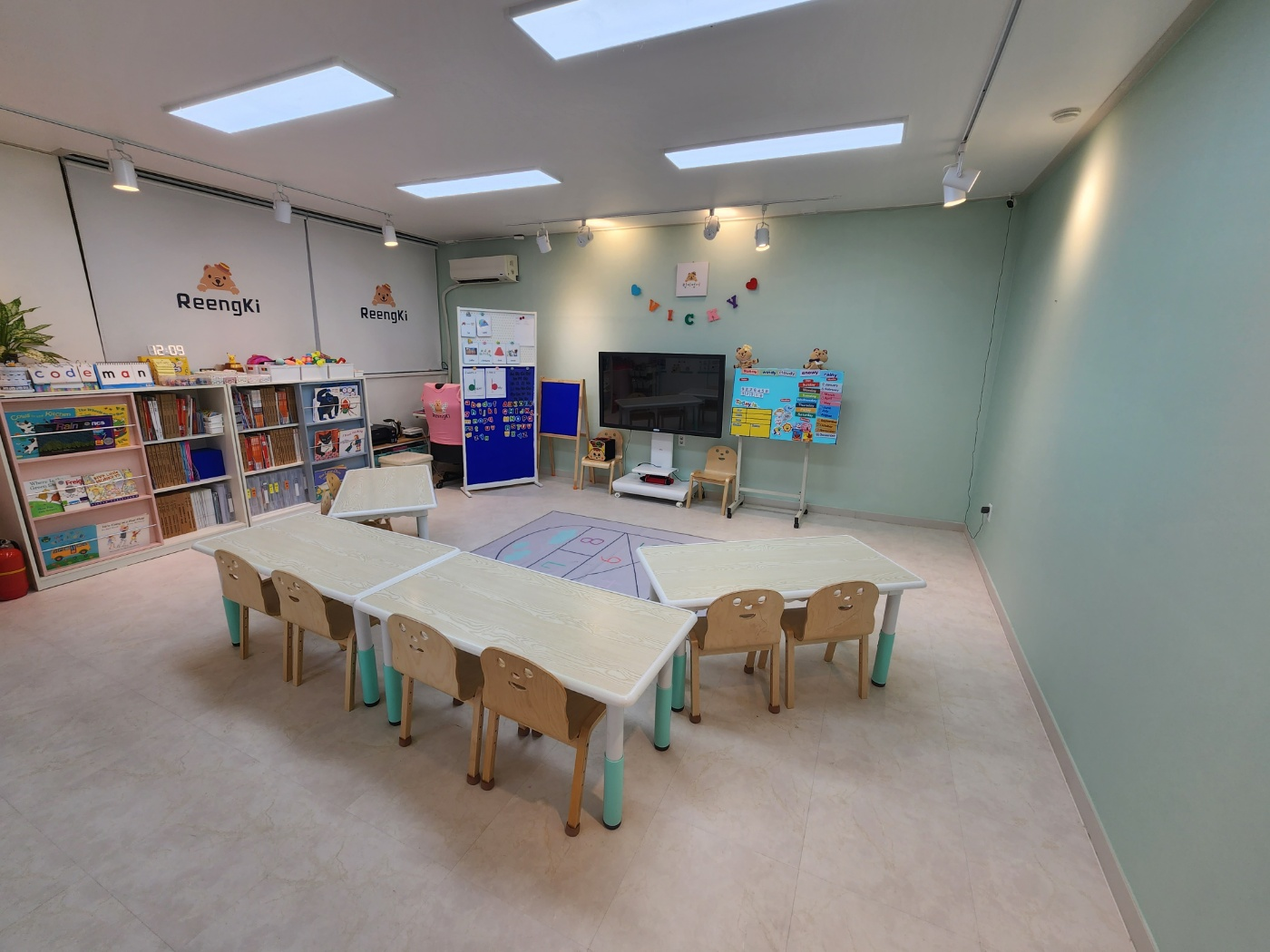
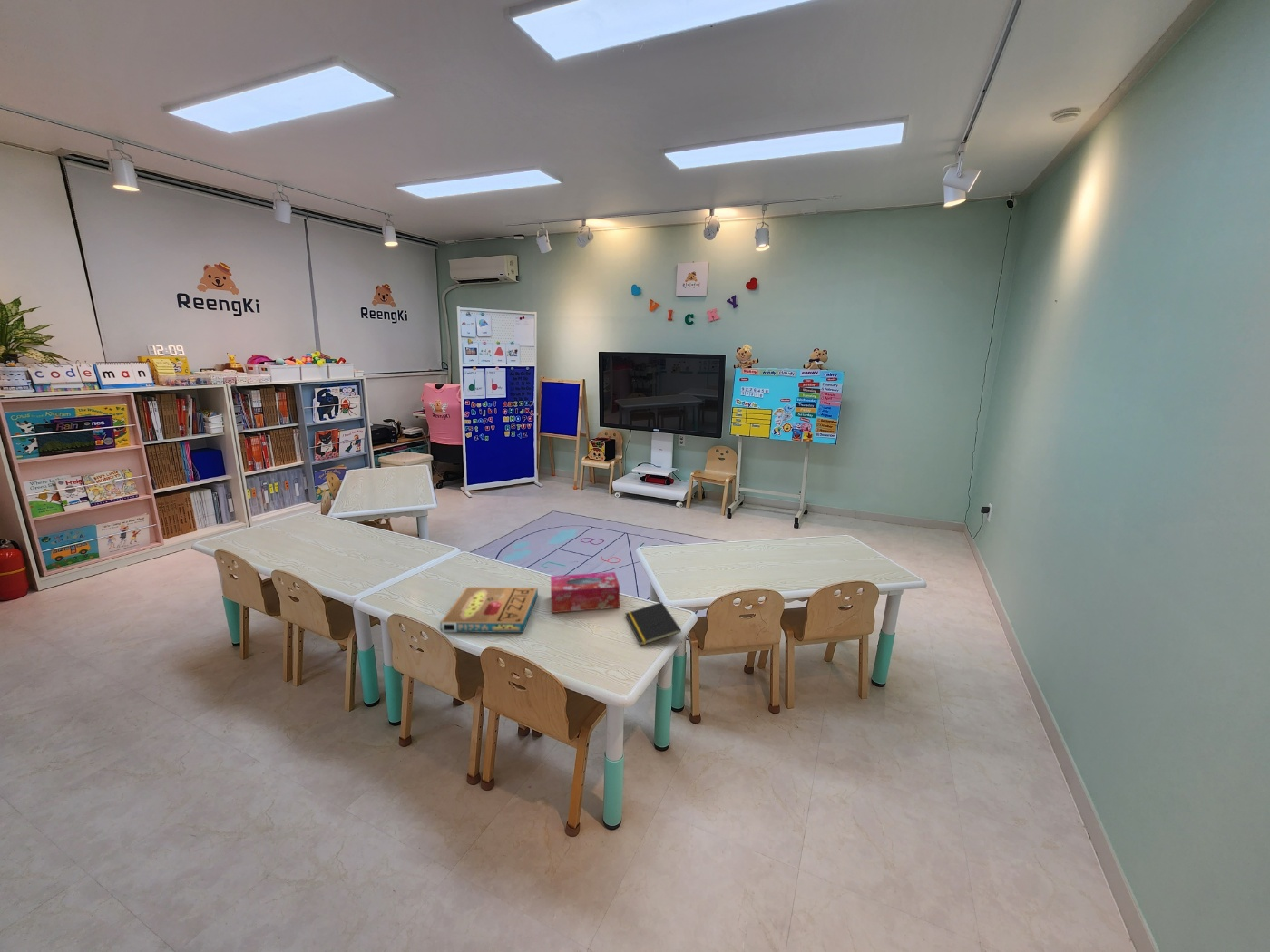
+ tissue box (584, 591)
+ notepad (651, 622)
+ pizza box (493, 607)
